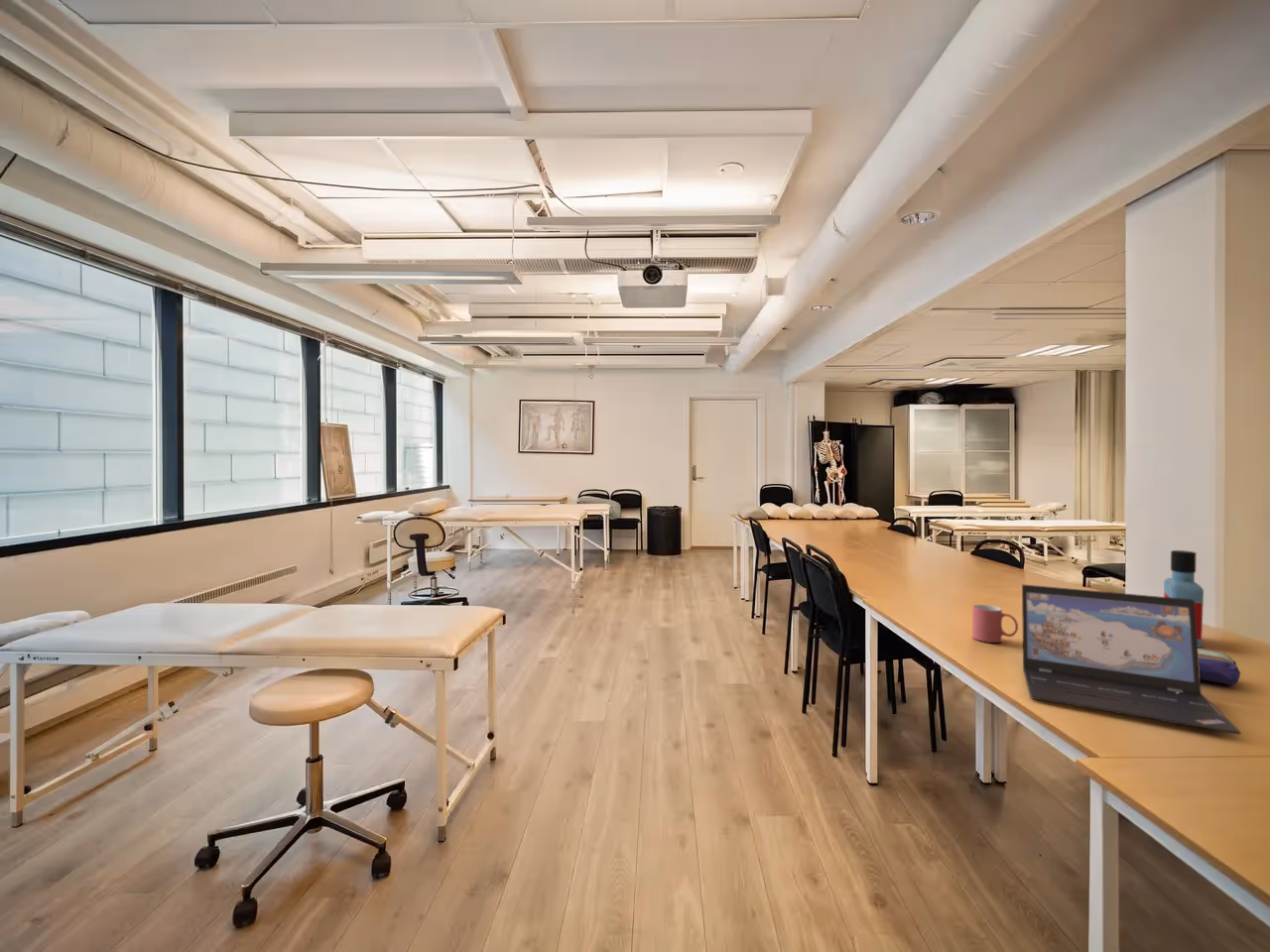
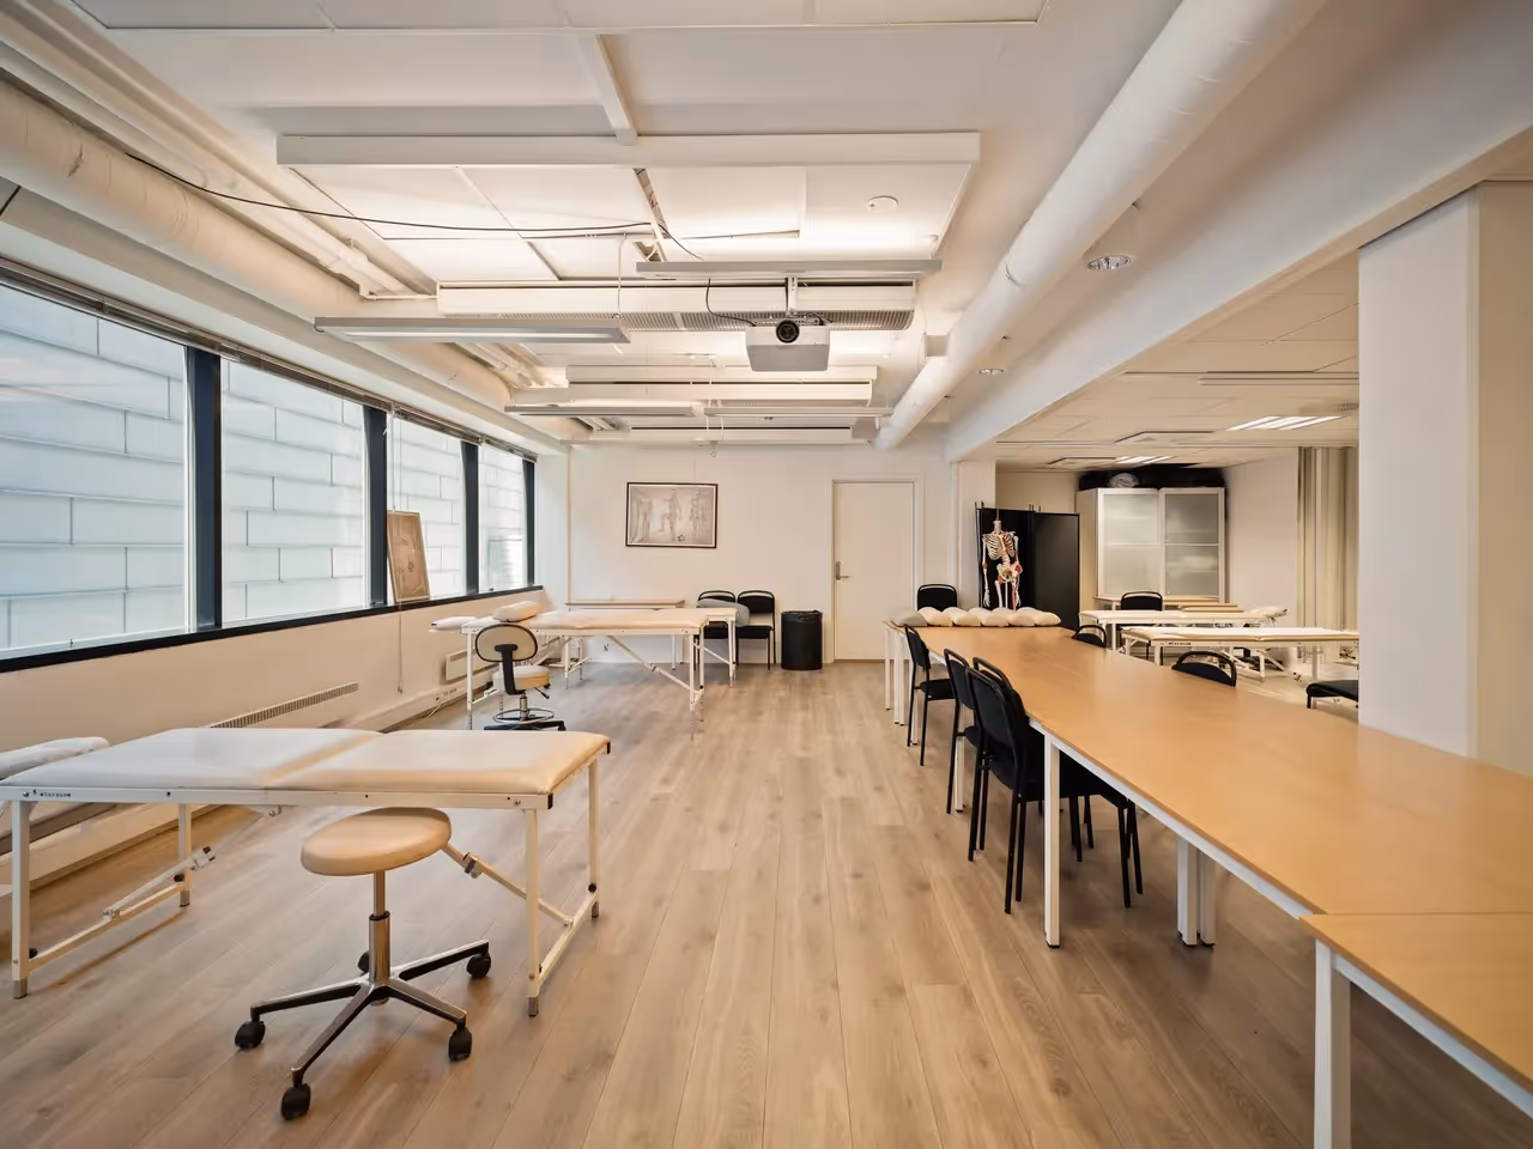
- laptop (1114, 649)
- mug (994, 624)
- pencil case (1199, 660)
- bottle (1183, 595)
